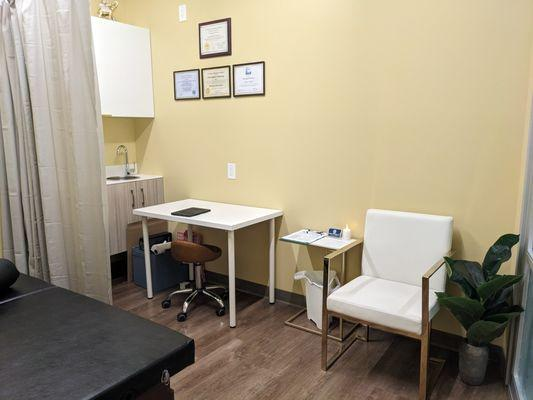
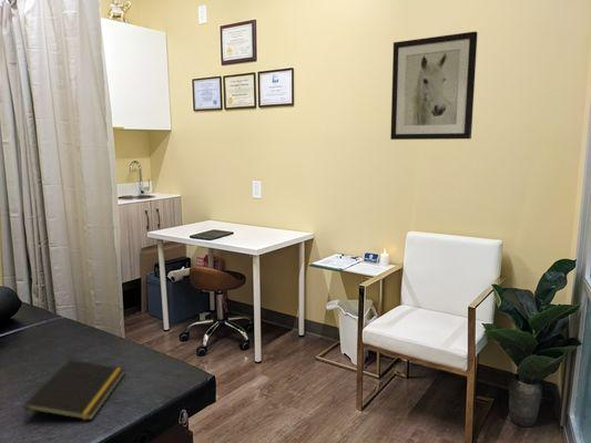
+ wall art (431, 89)
+ notepad (79, 387)
